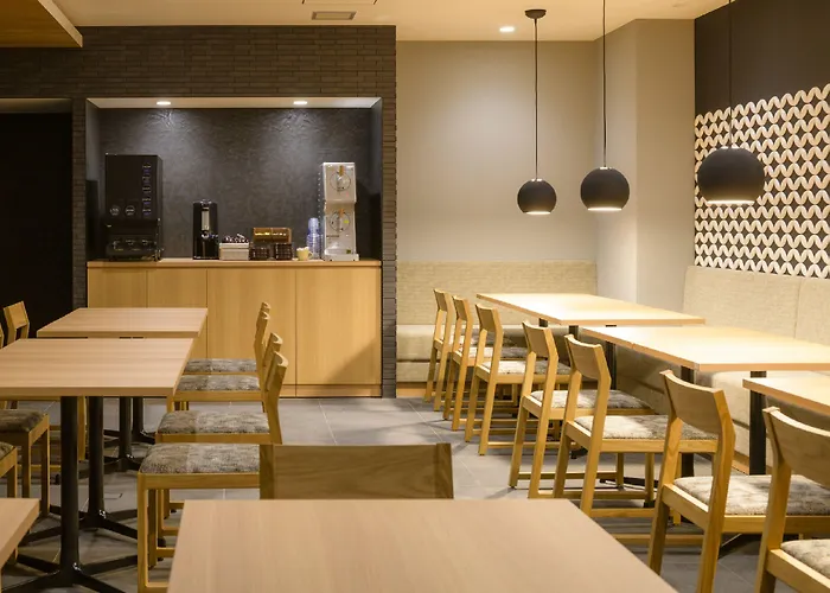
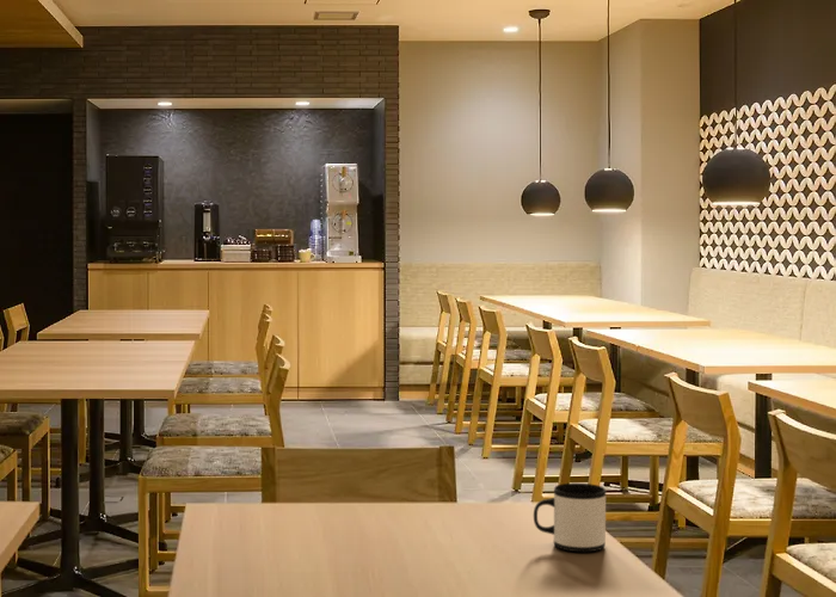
+ mug (568, 516)
